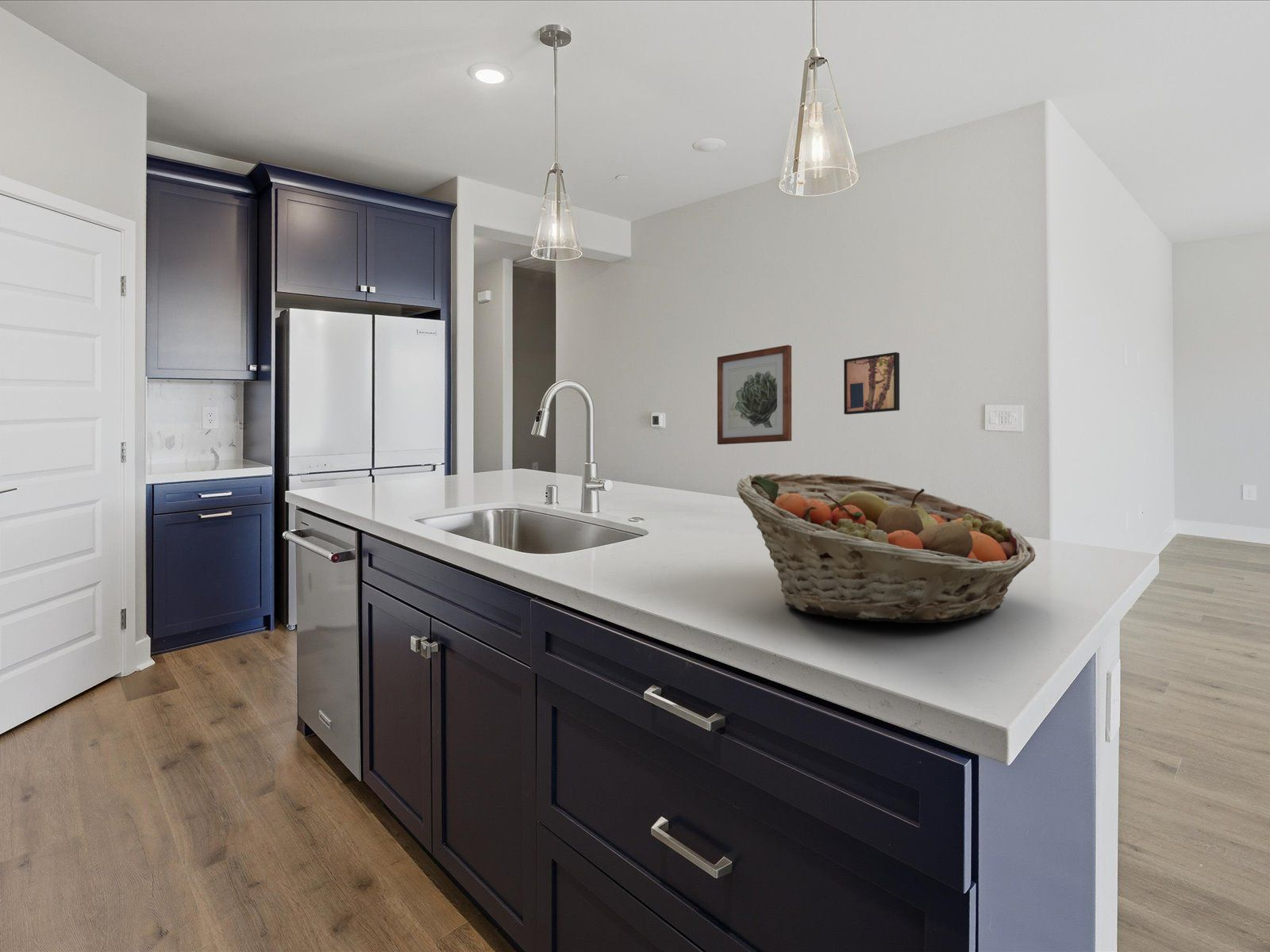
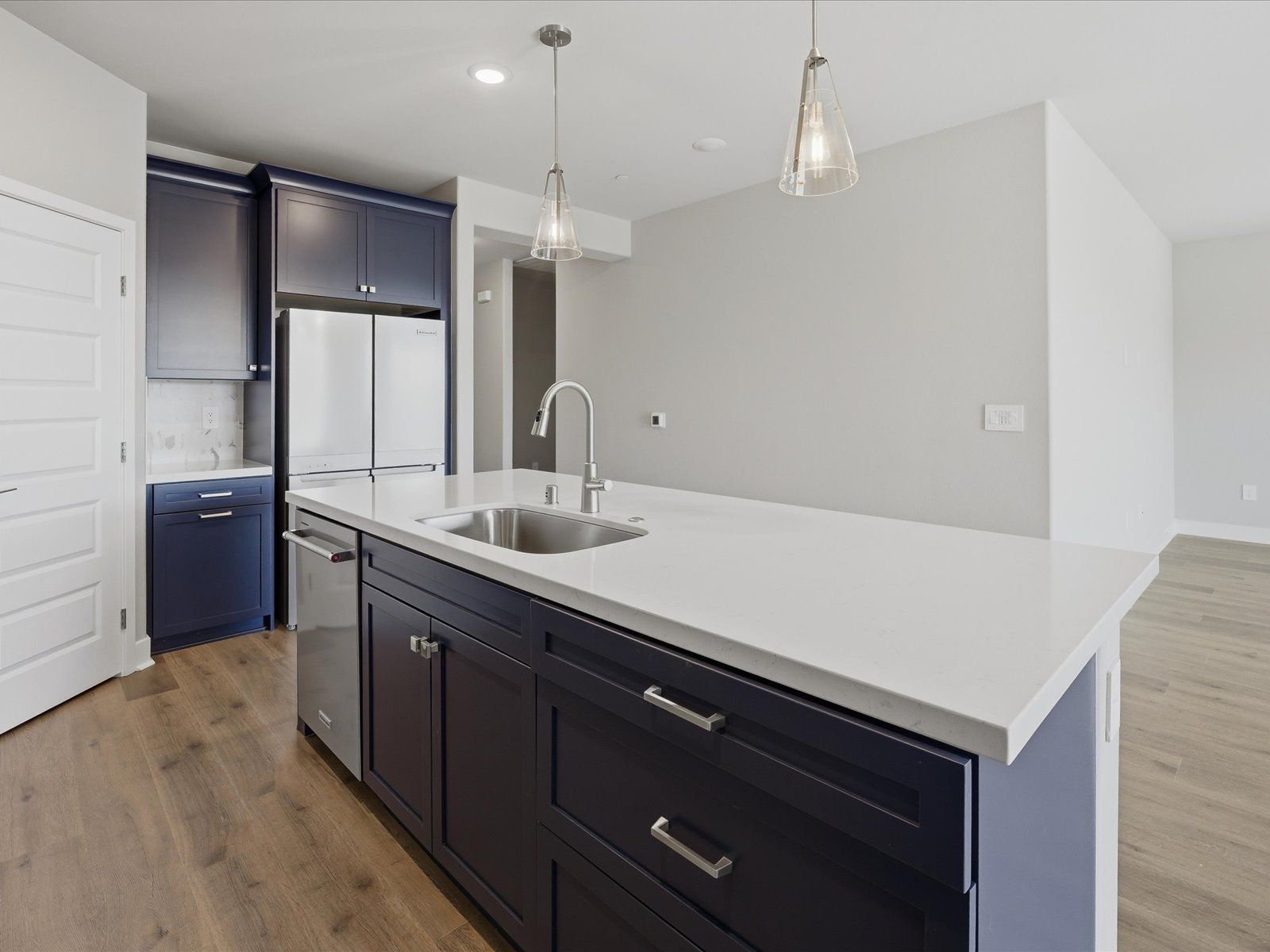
- wall art (752, 397)
- wall art (871, 384)
- fruit basket (881, 537)
